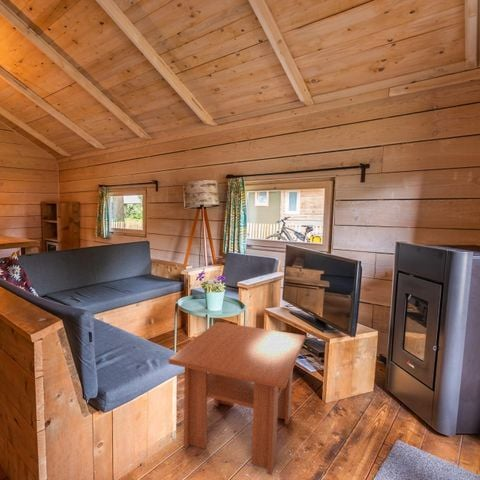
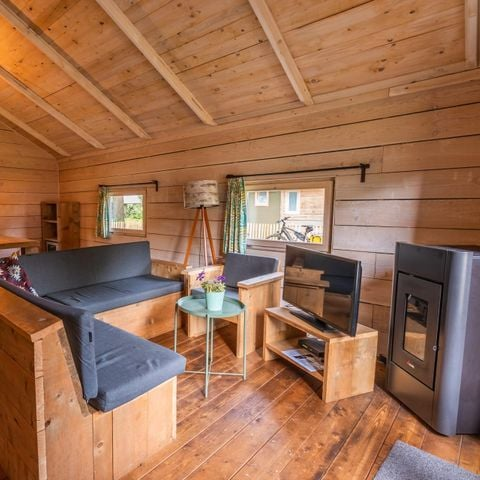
- coffee table (242, 388)
